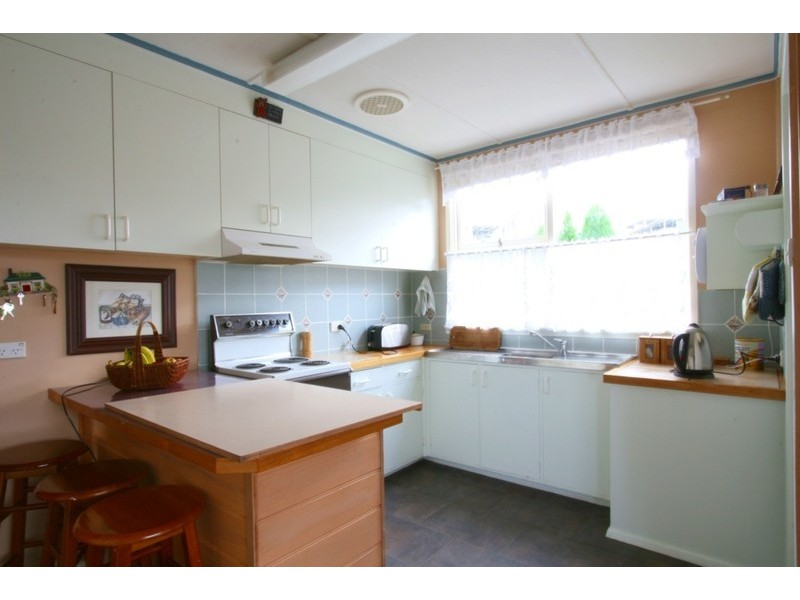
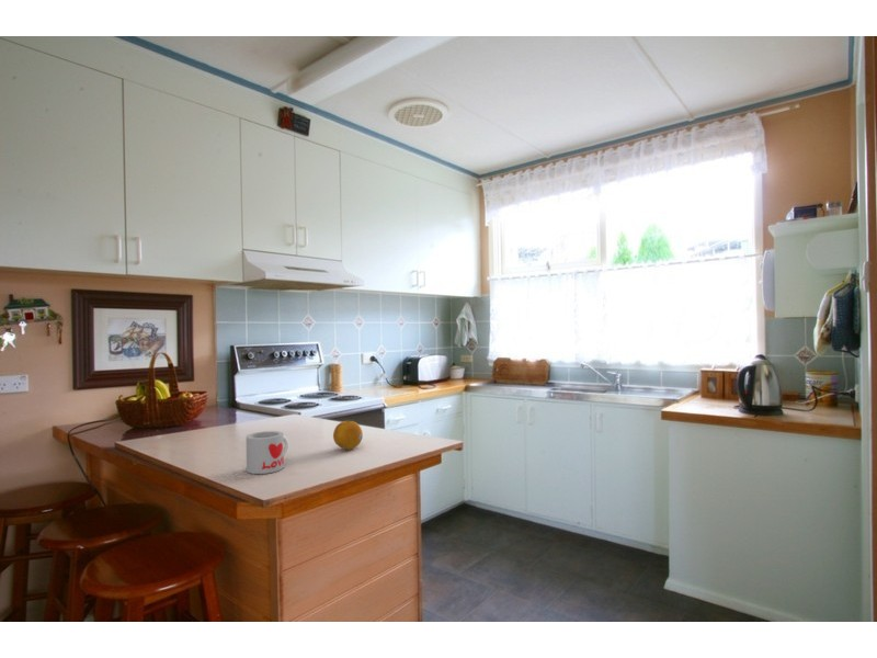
+ mug (270, 450)
+ fruit (348, 434)
